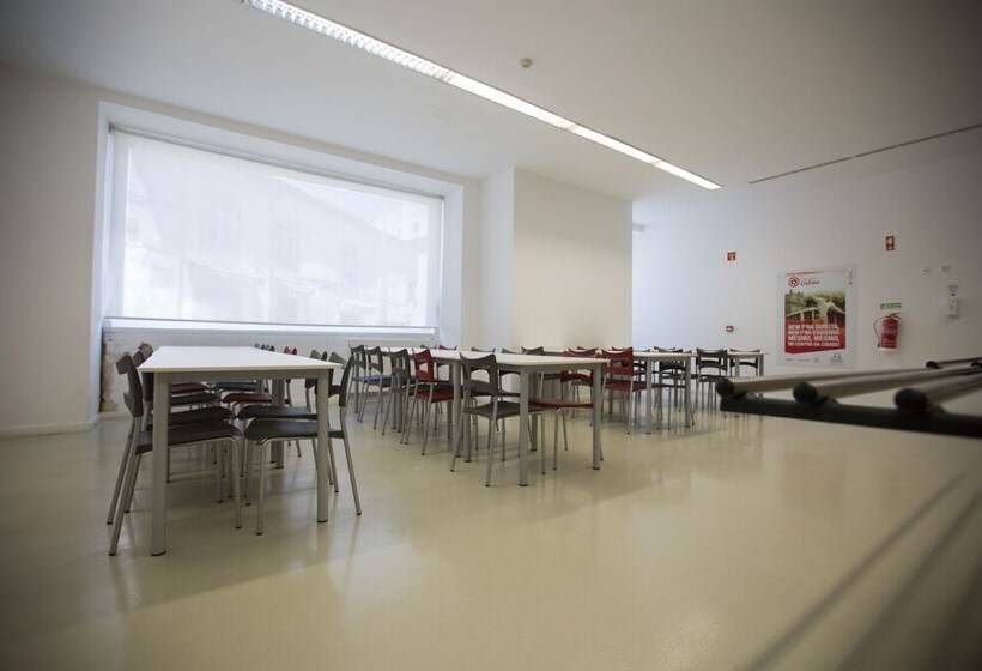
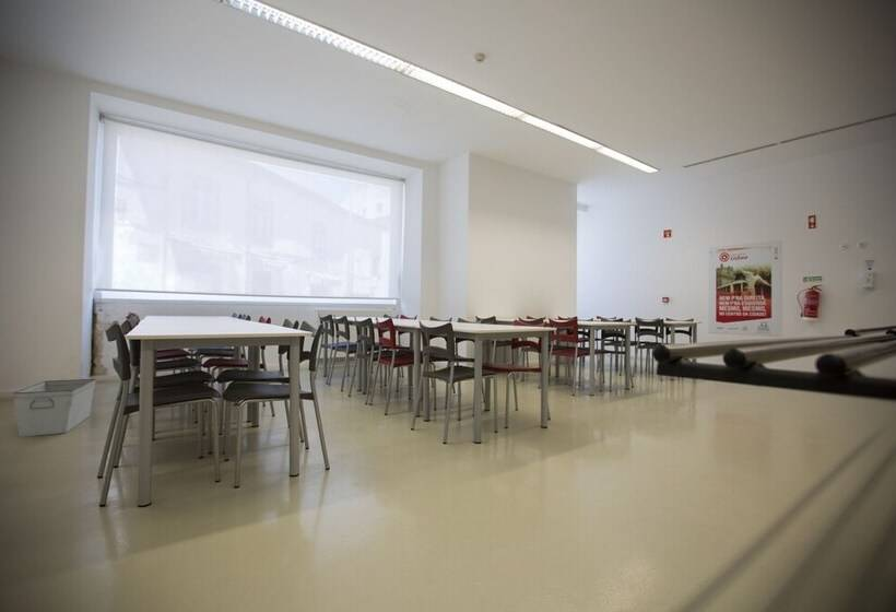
+ storage bin (57, 404)
